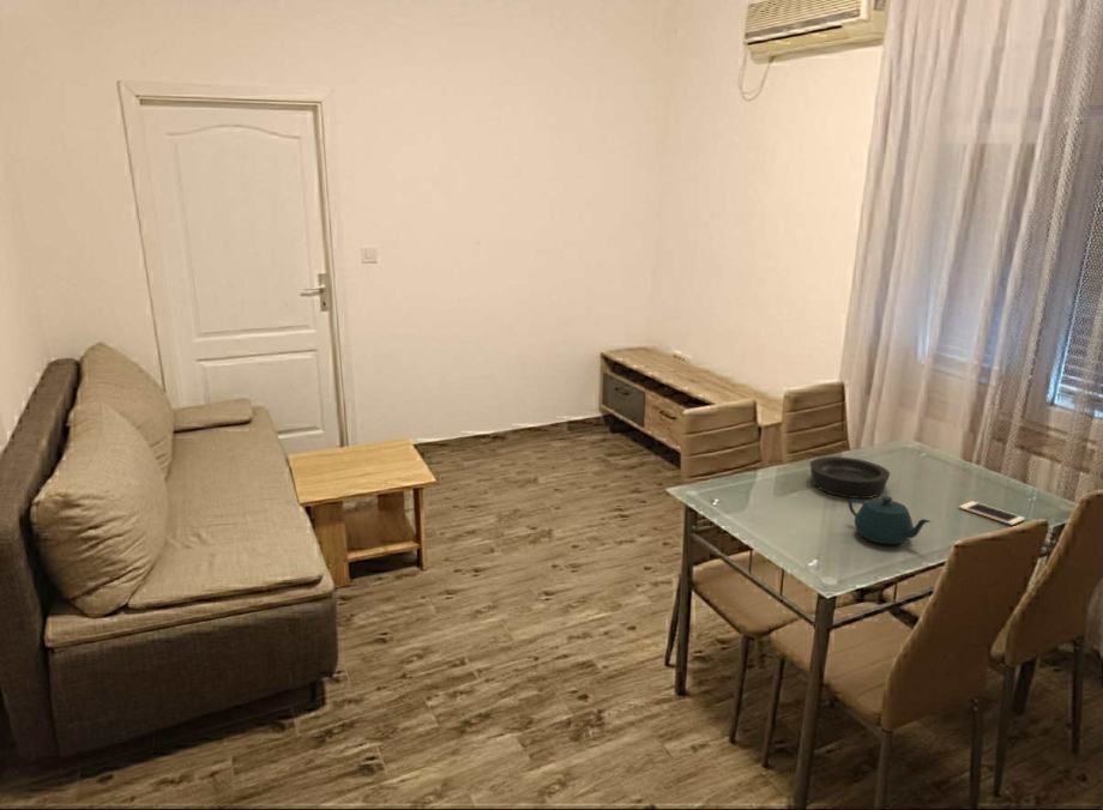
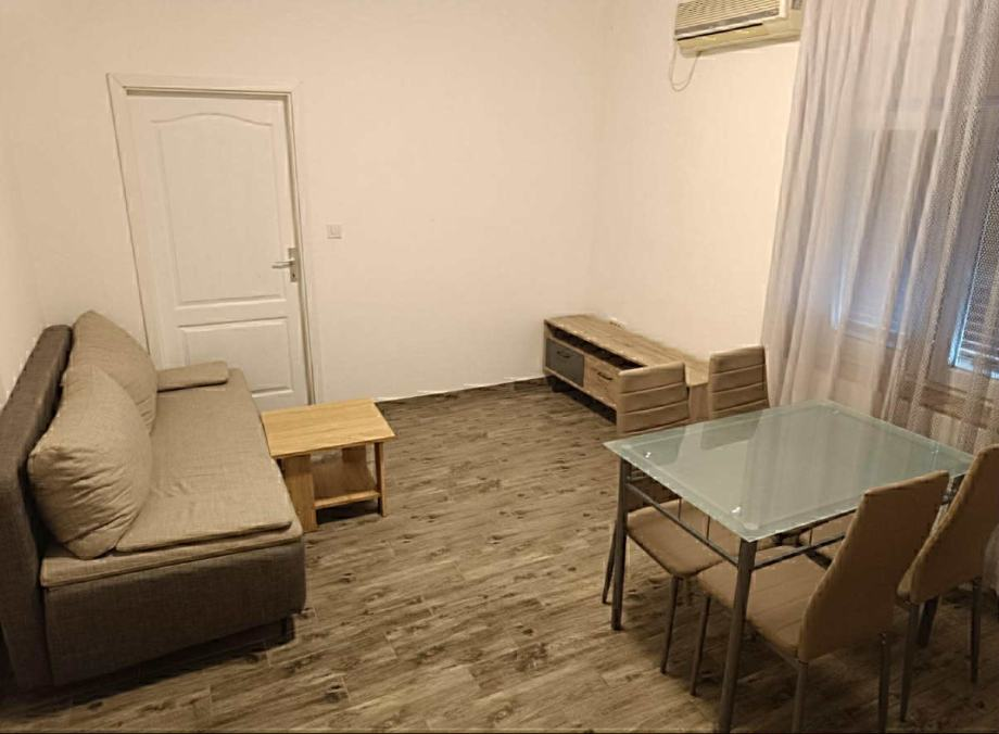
- cell phone (990, 512)
- teapot (886, 518)
- bowl (848, 477)
